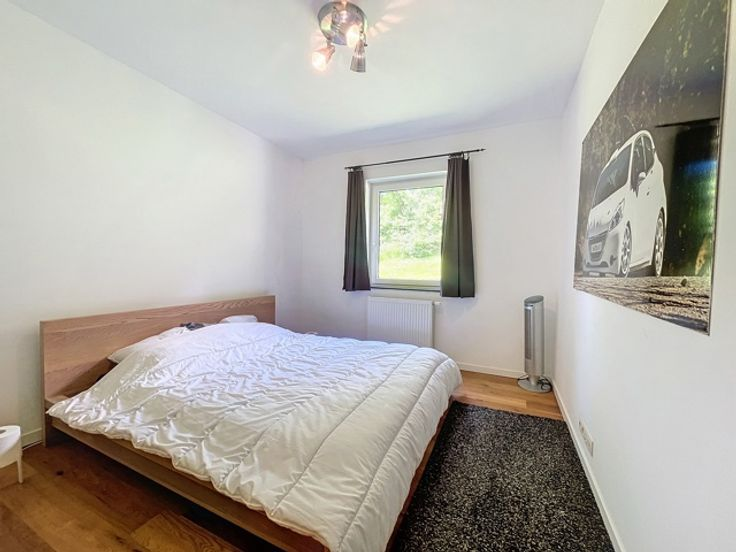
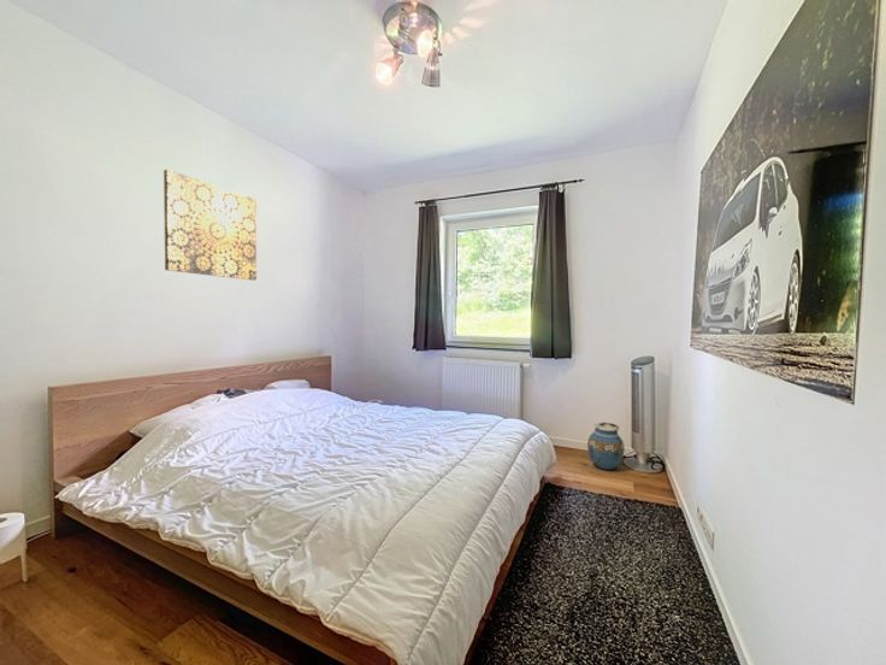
+ vase (606, 446)
+ wall art (214, 230)
